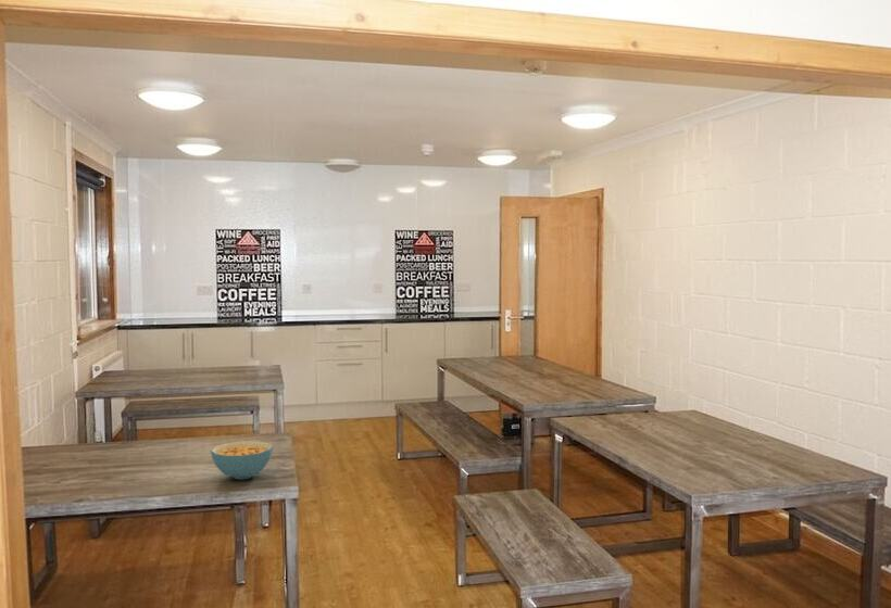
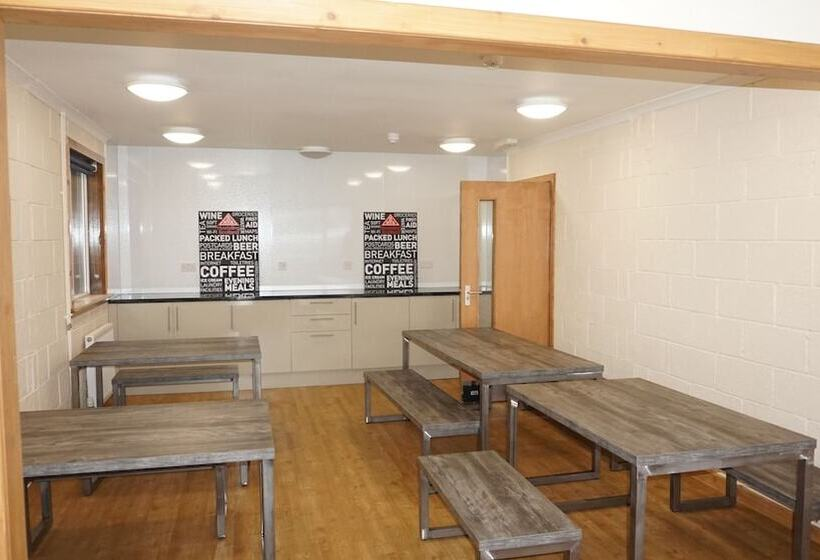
- cereal bowl (242, 461)
